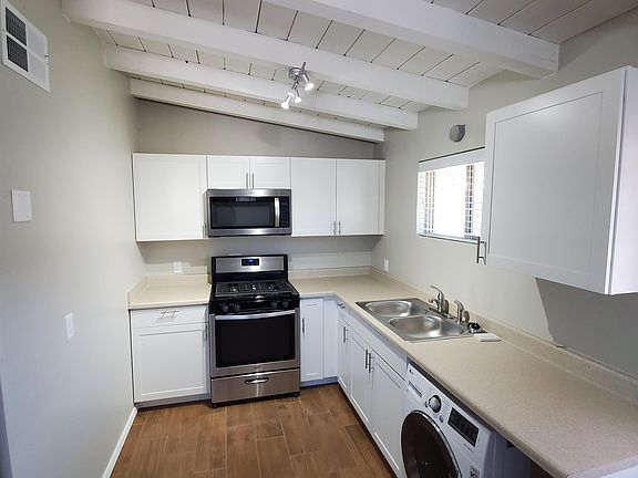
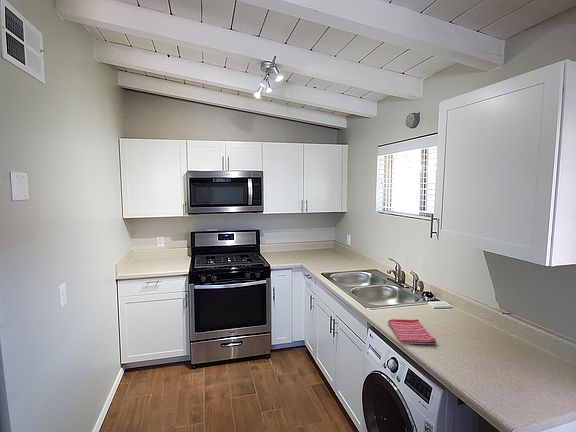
+ dish towel (410, 330)
